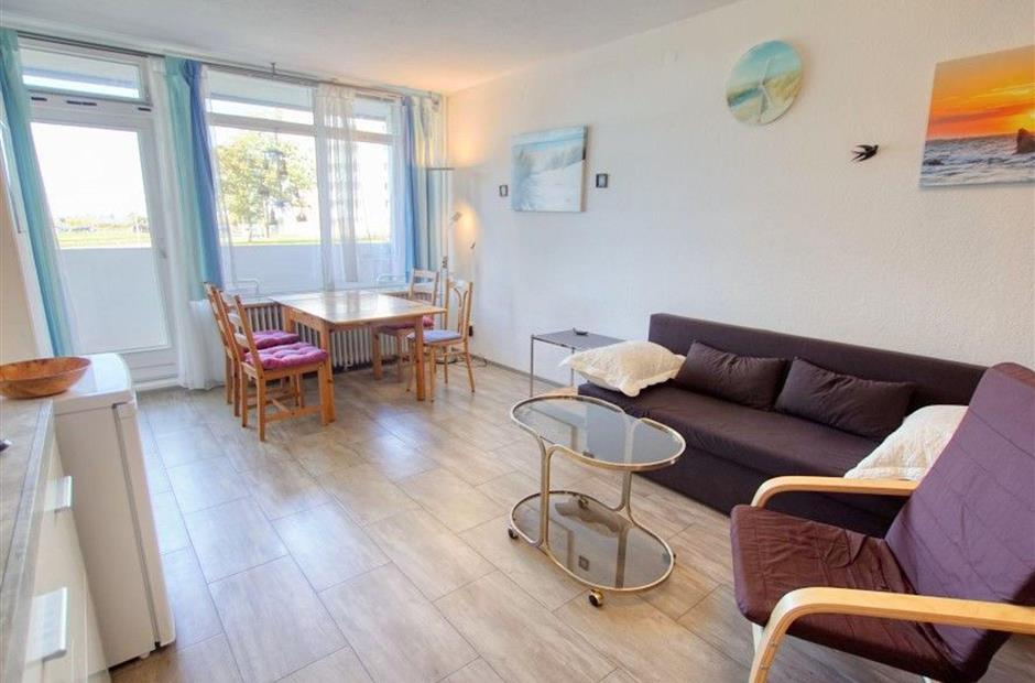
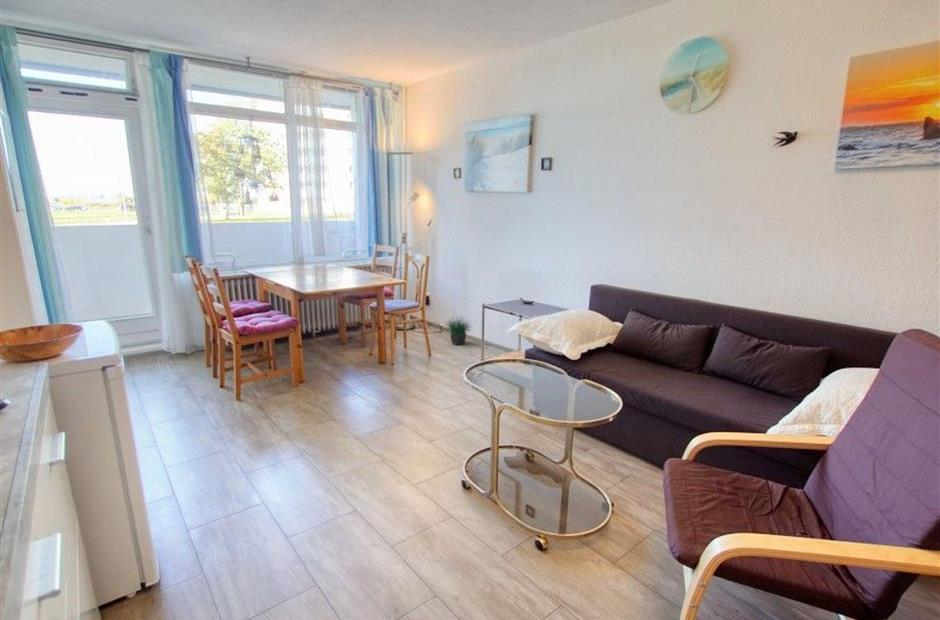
+ potted plant (458, 326)
